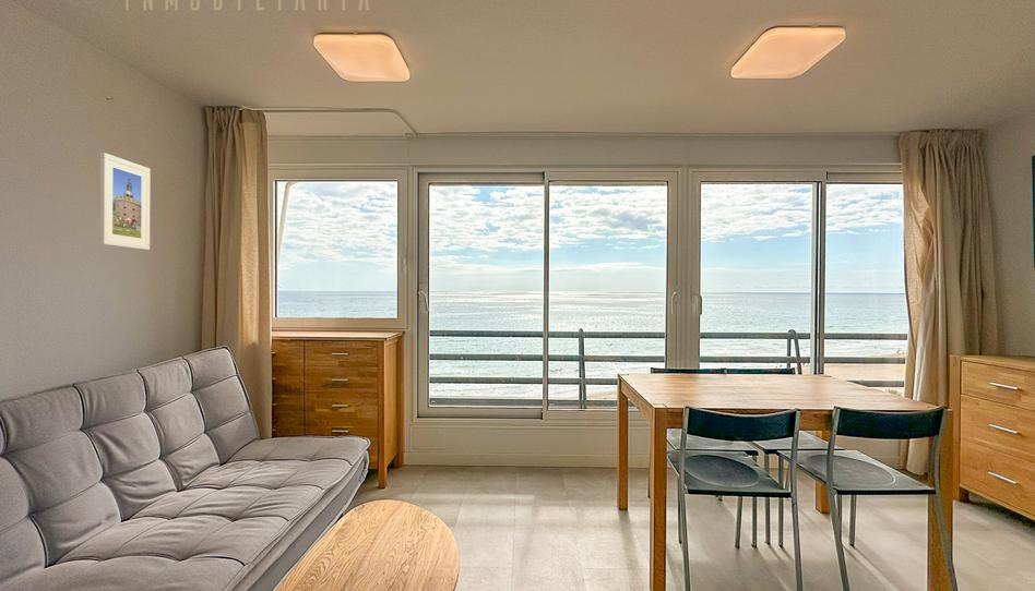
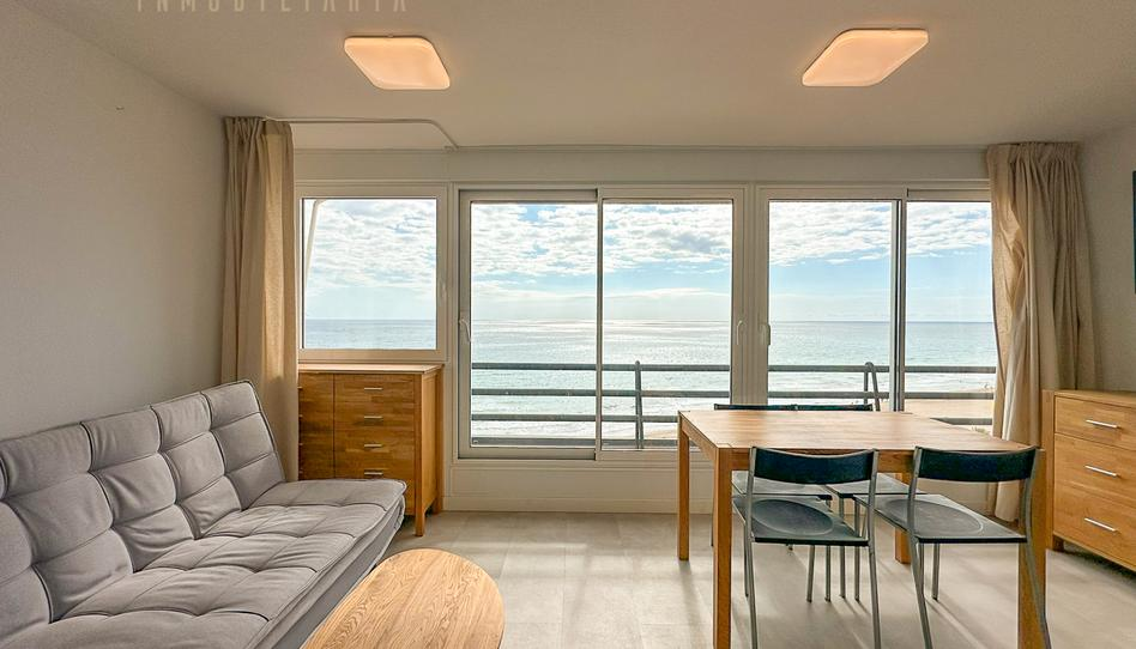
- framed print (126, 204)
